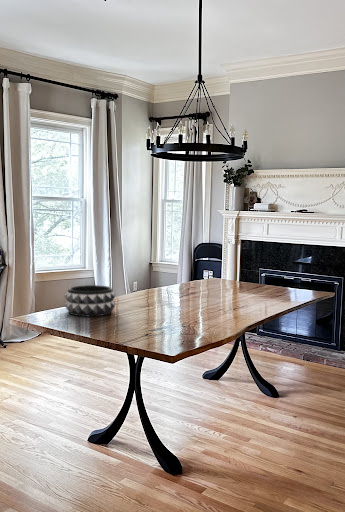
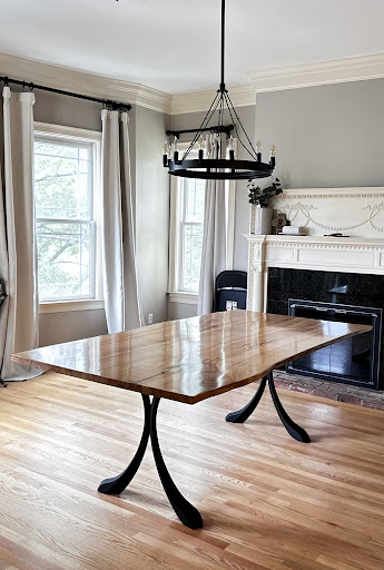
- decorative bowl (90, 300)
